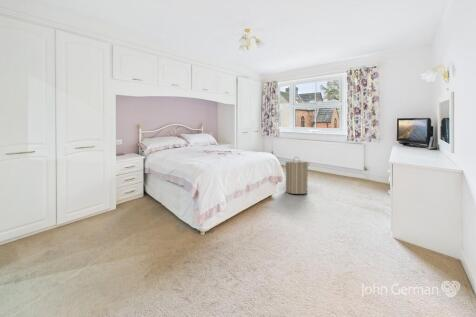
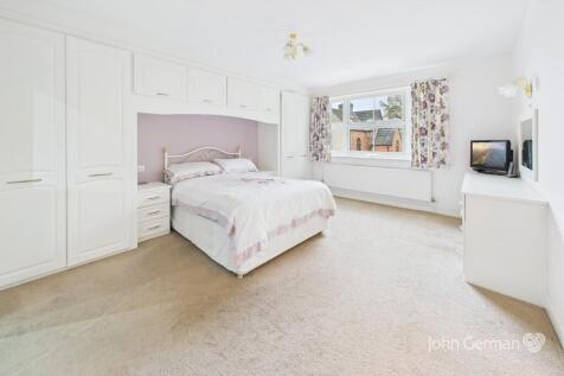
- laundry hamper (296, 174)
